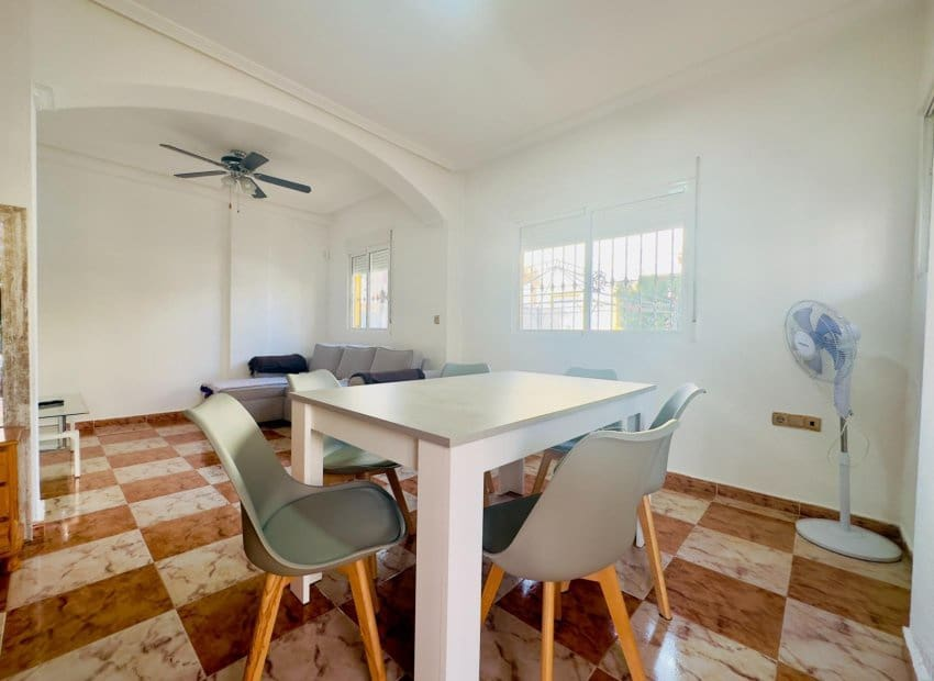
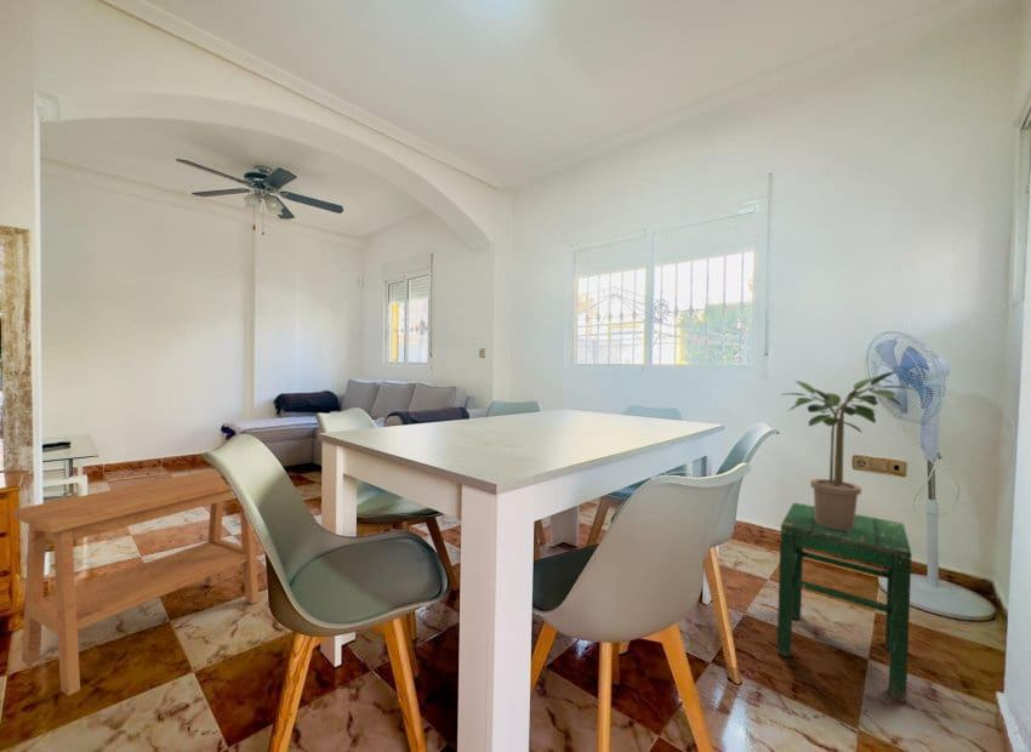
+ stool (839, 591)
+ potted plant (841, 445)
+ side table (154, 559)
